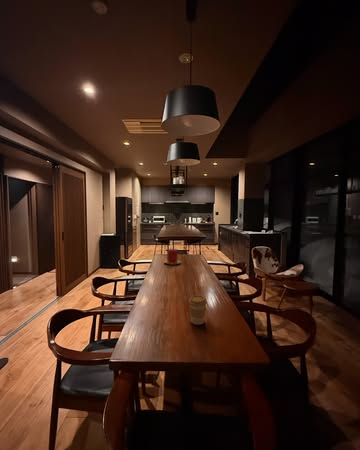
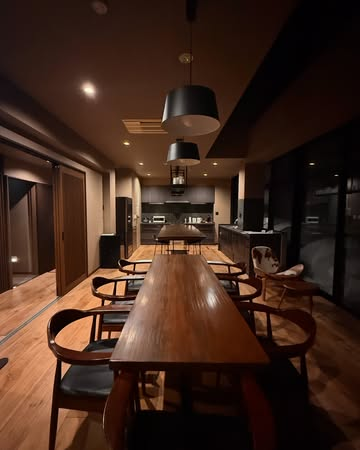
- coffee cup (197, 309)
- candle (172, 256)
